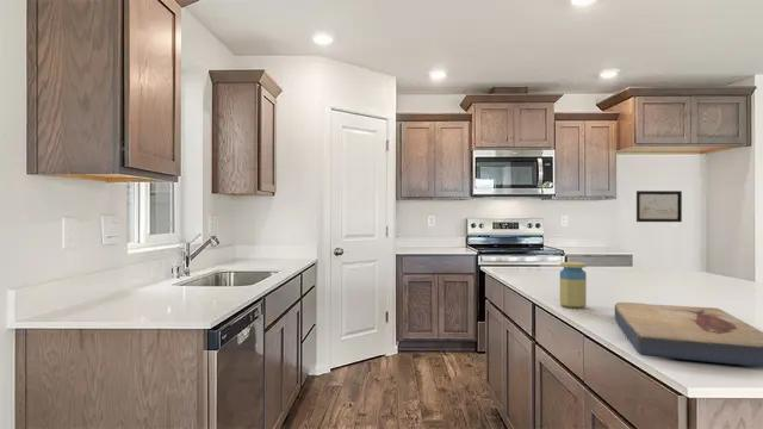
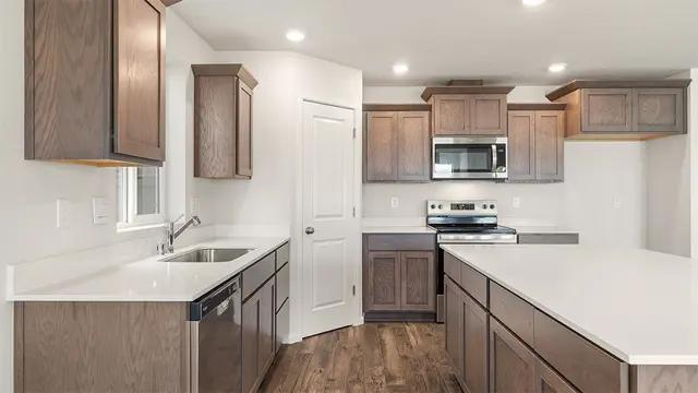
- wall art (658, 206)
- jar (572, 284)
- fish fossil (684, 328)
